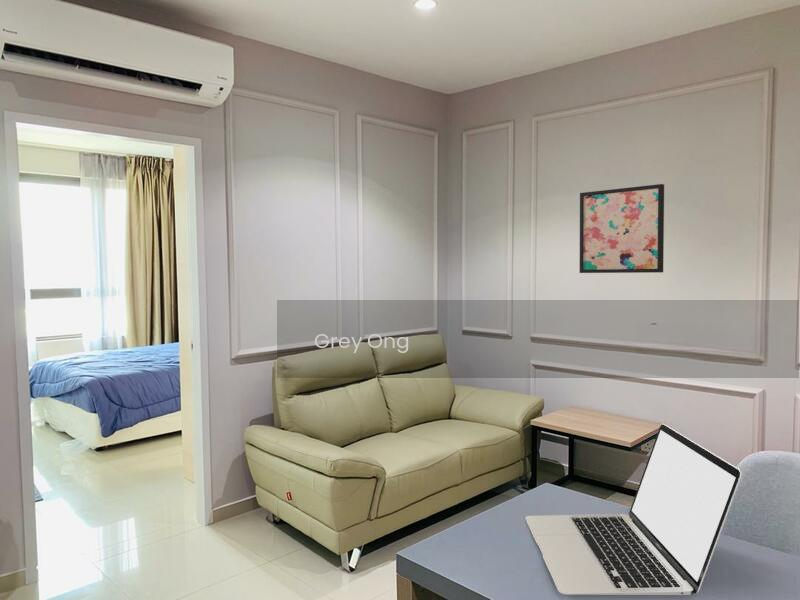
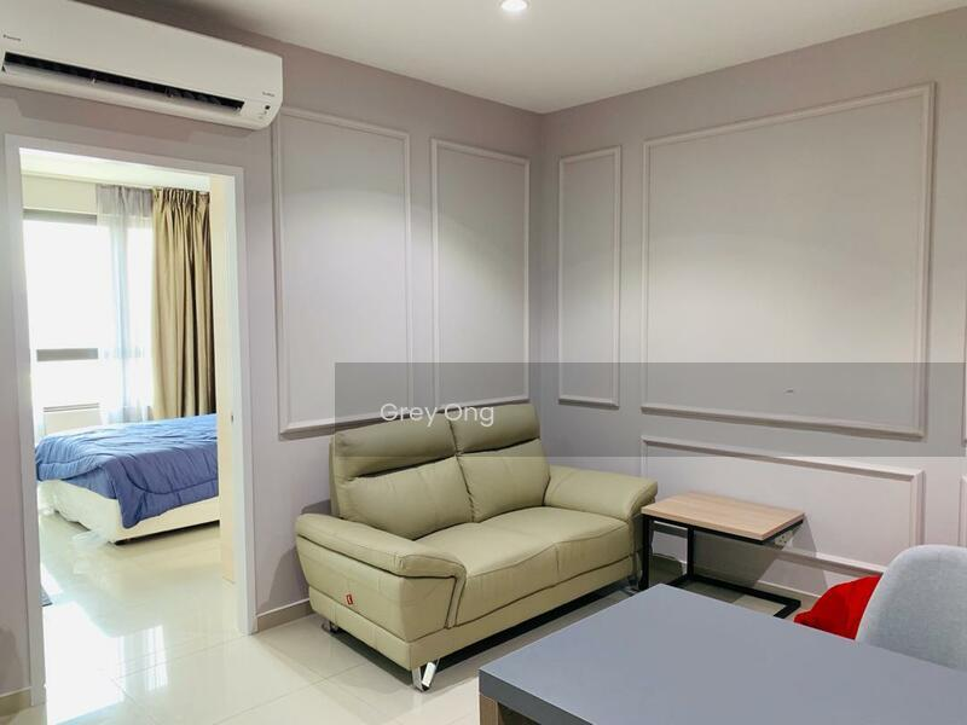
- wall art (619, 230)
- laptop (632, 503)
